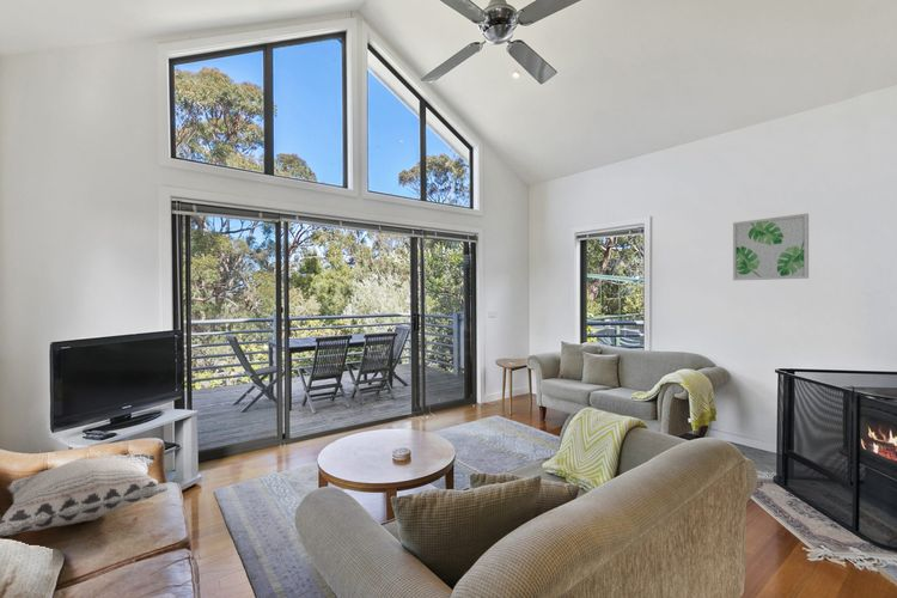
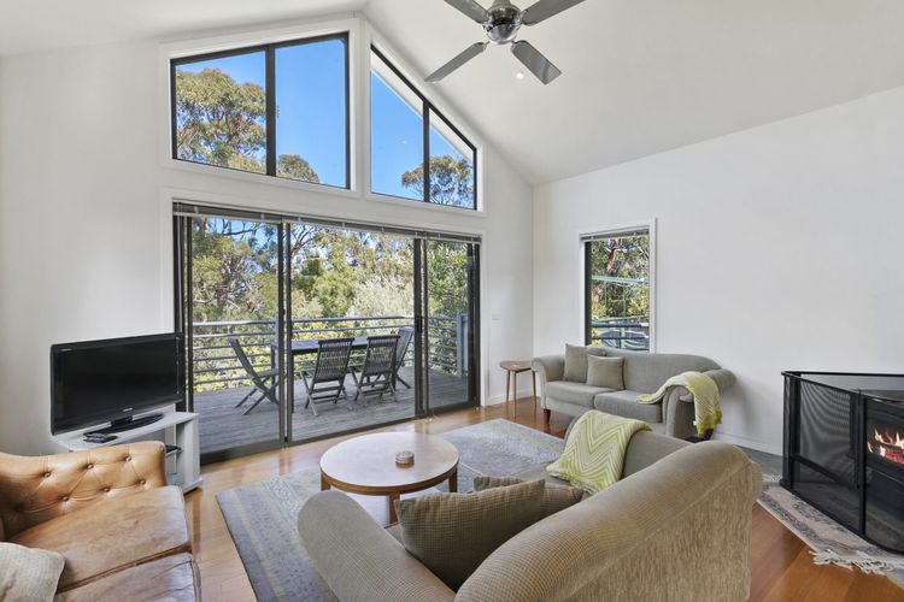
- decorative pillow (86, 487)
- wall art (768, 249)
